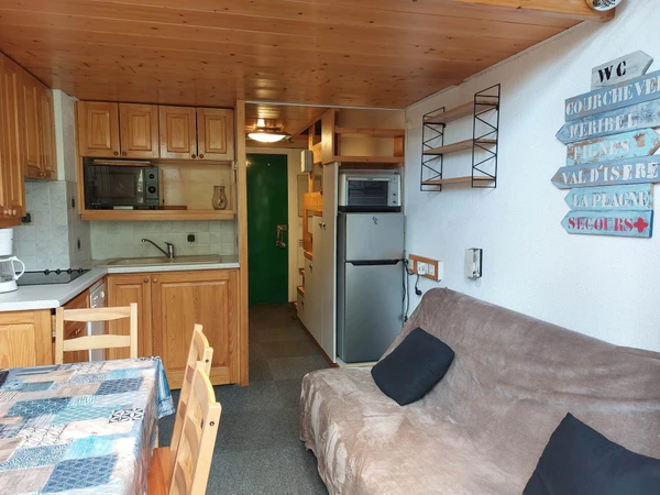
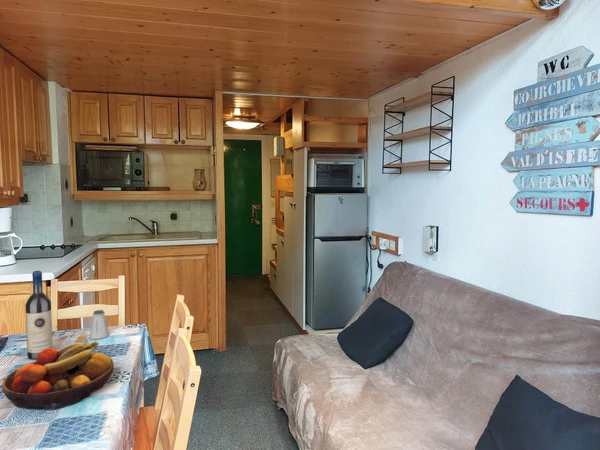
+ saltshaker (99, 323)
+ wine bottle (38, 313)
+ fruit bowl (60, 367)
